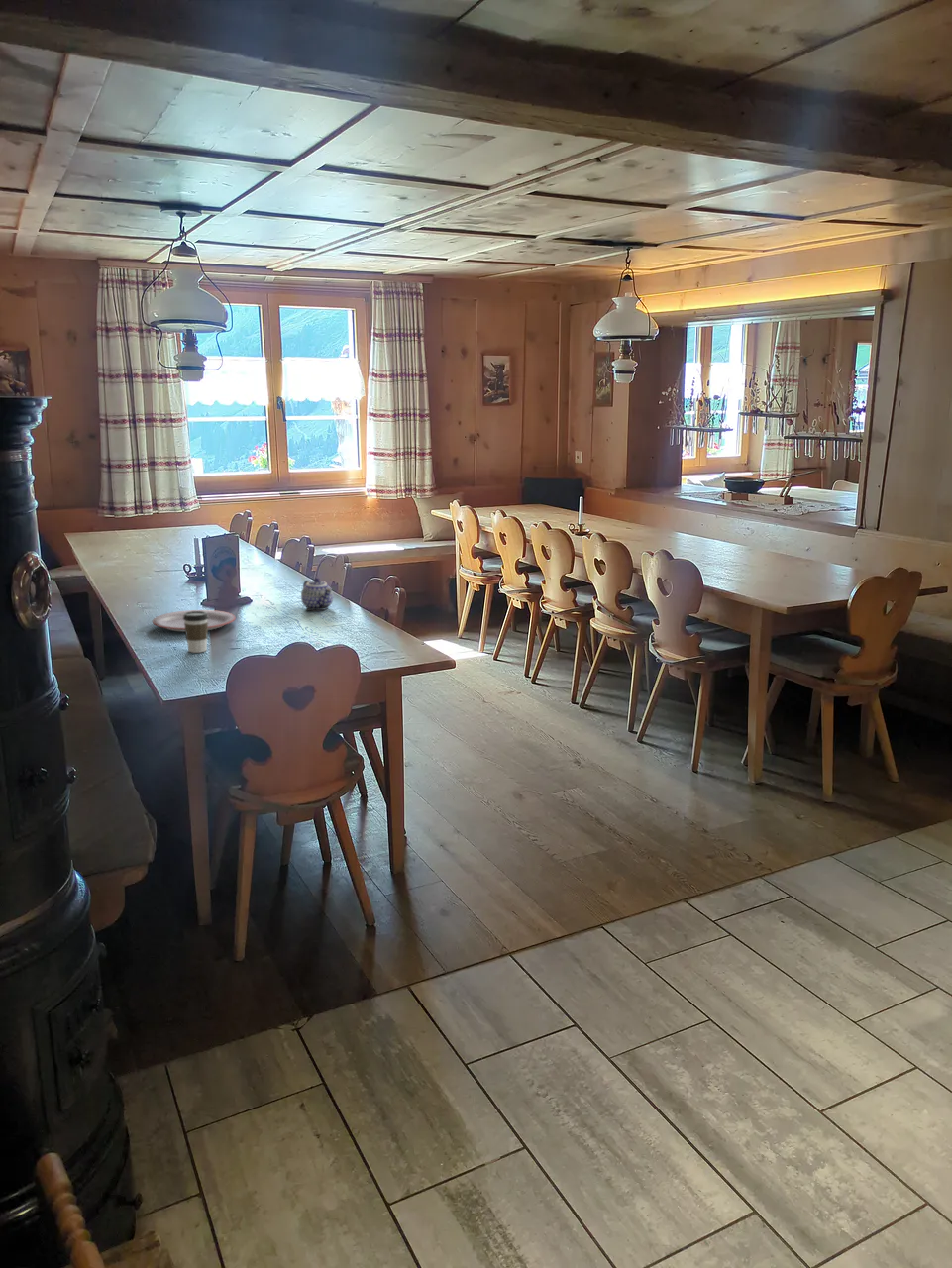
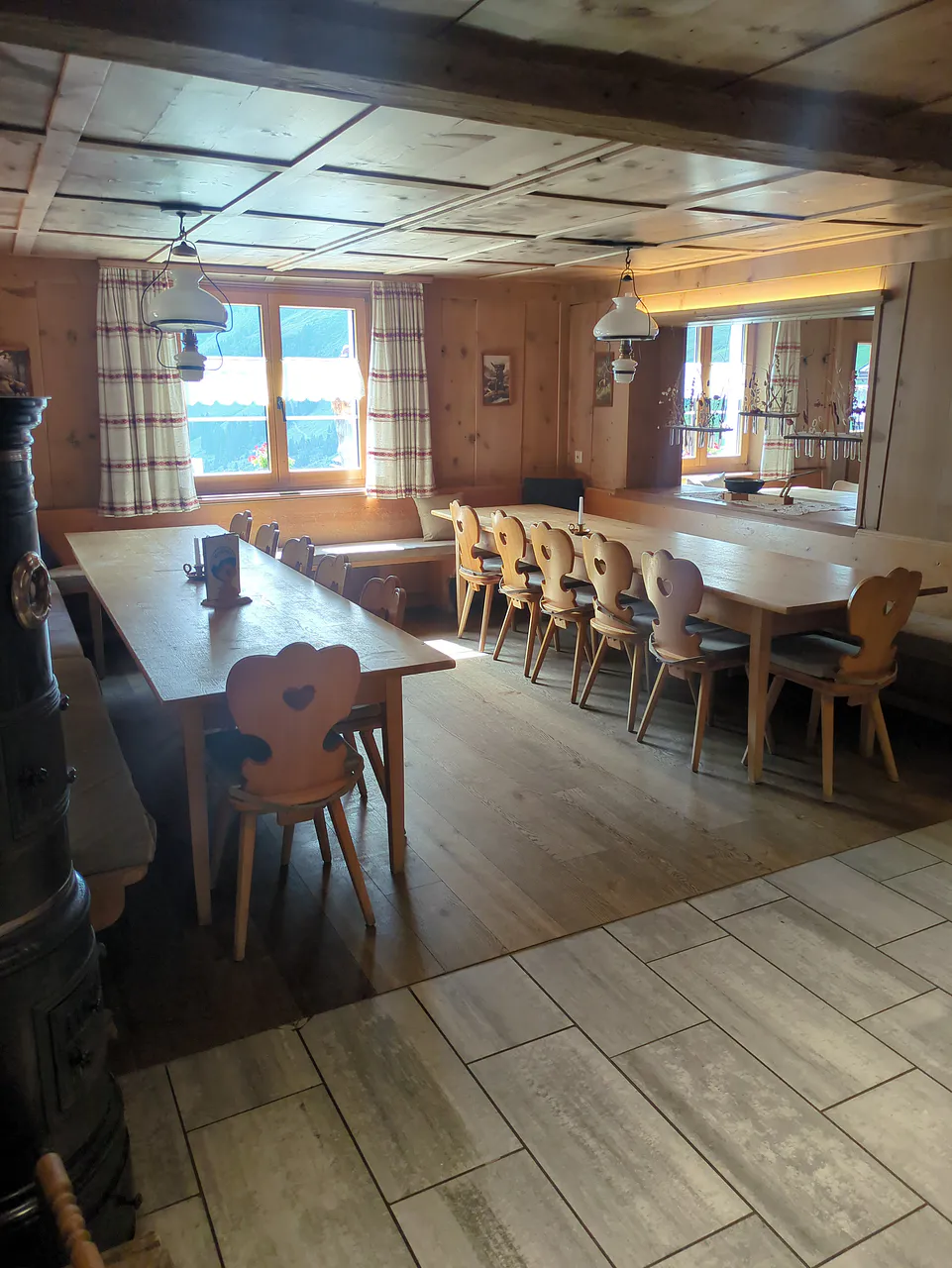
- coffee cup (196, 631)
- teapot (317, 592)
- plate (184, 621)
